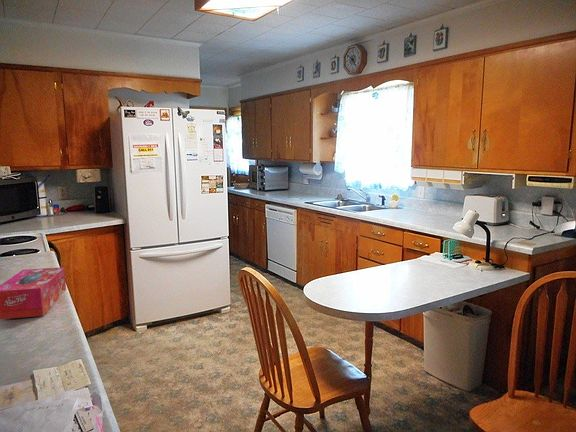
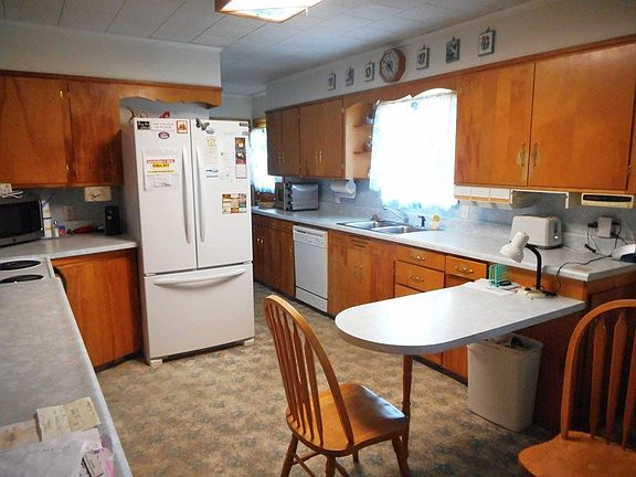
- tissue box (32, 291)
